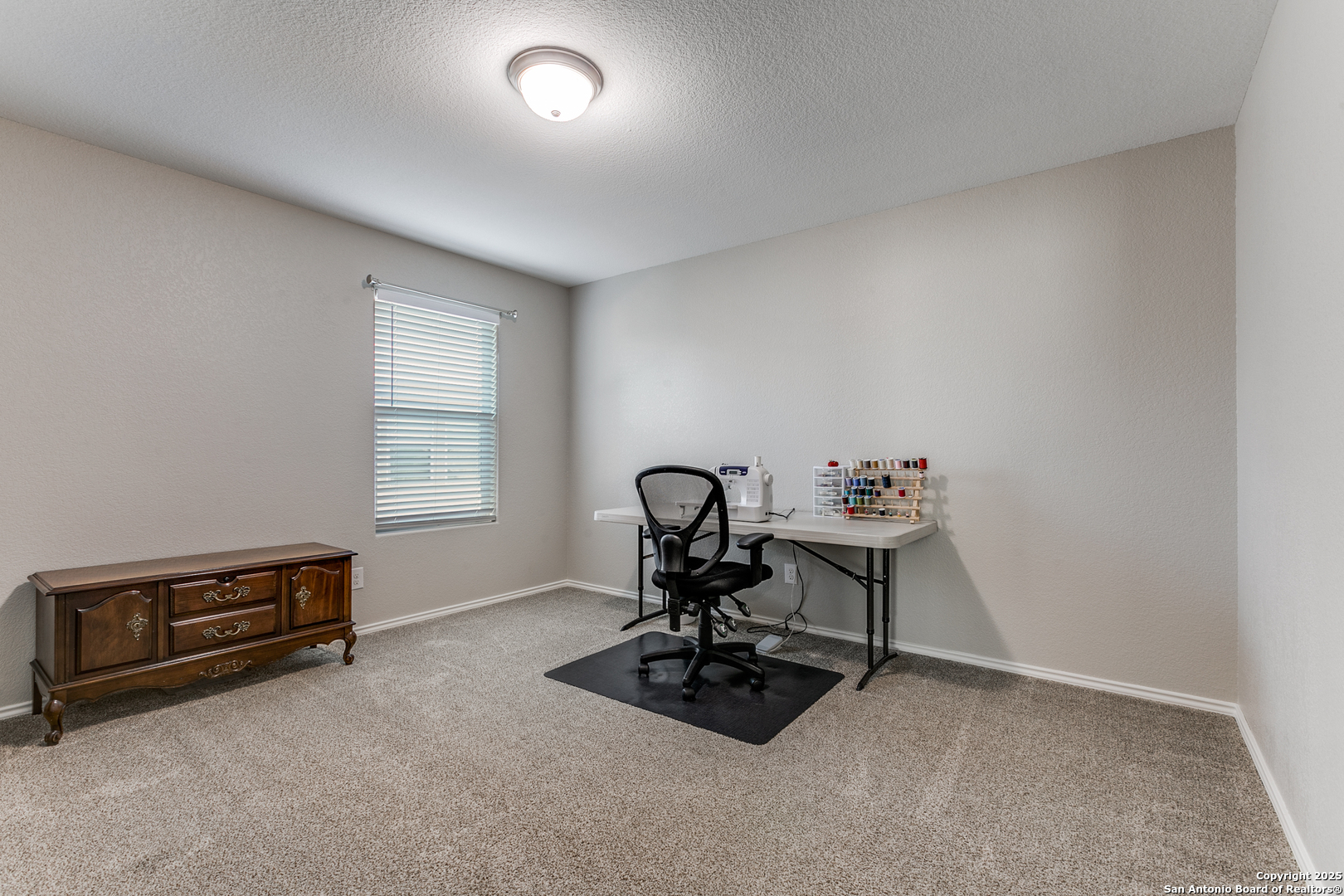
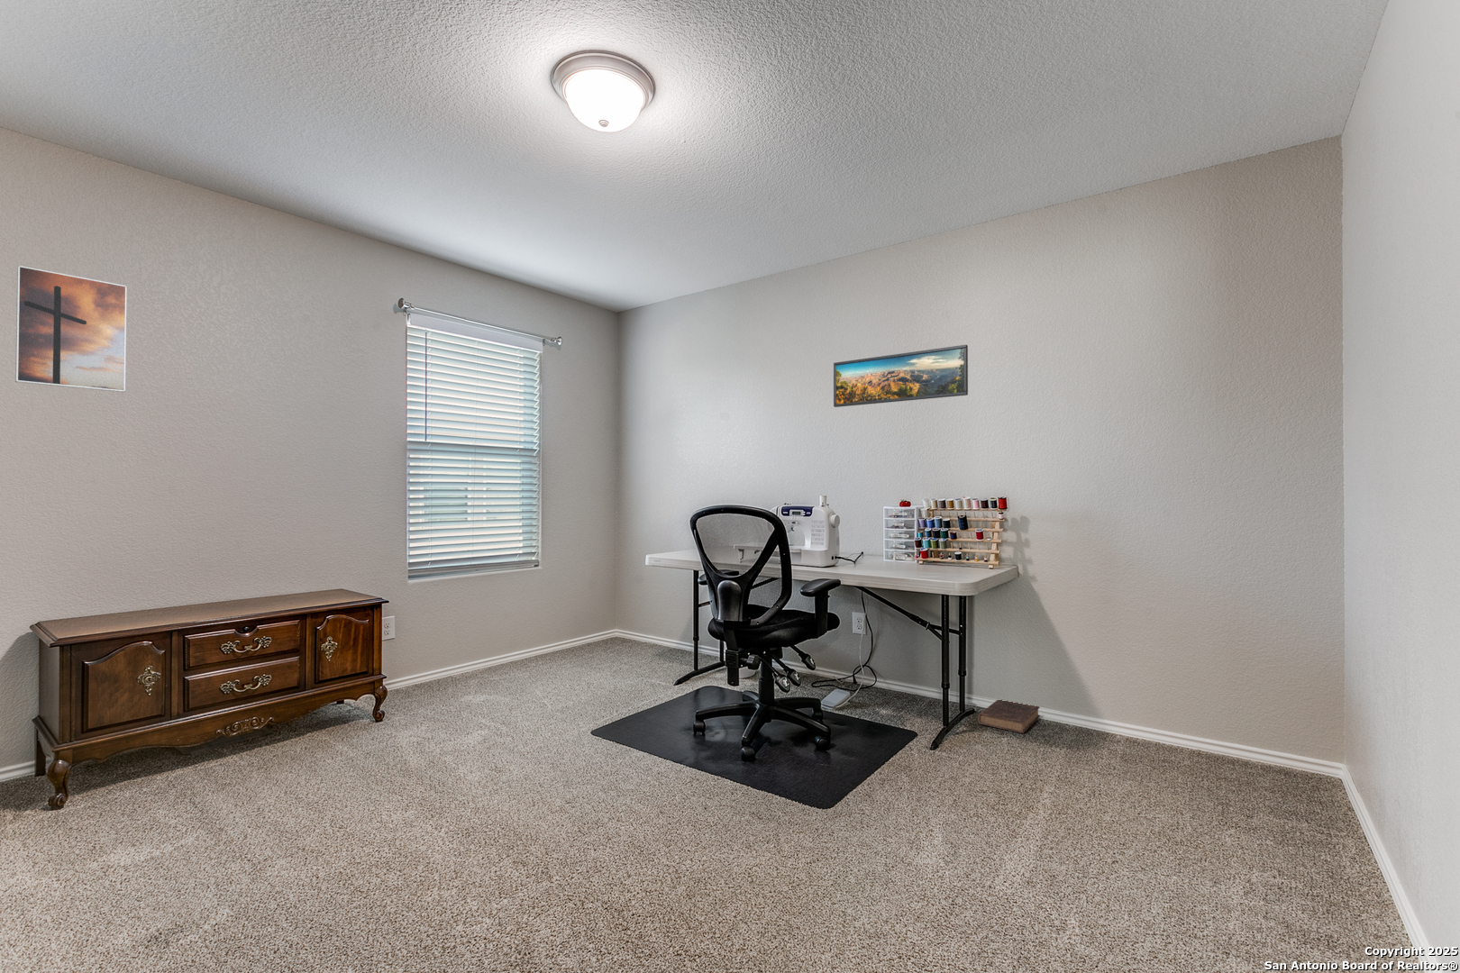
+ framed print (73, 331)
+ book (1009, 715)
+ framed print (896, 378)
